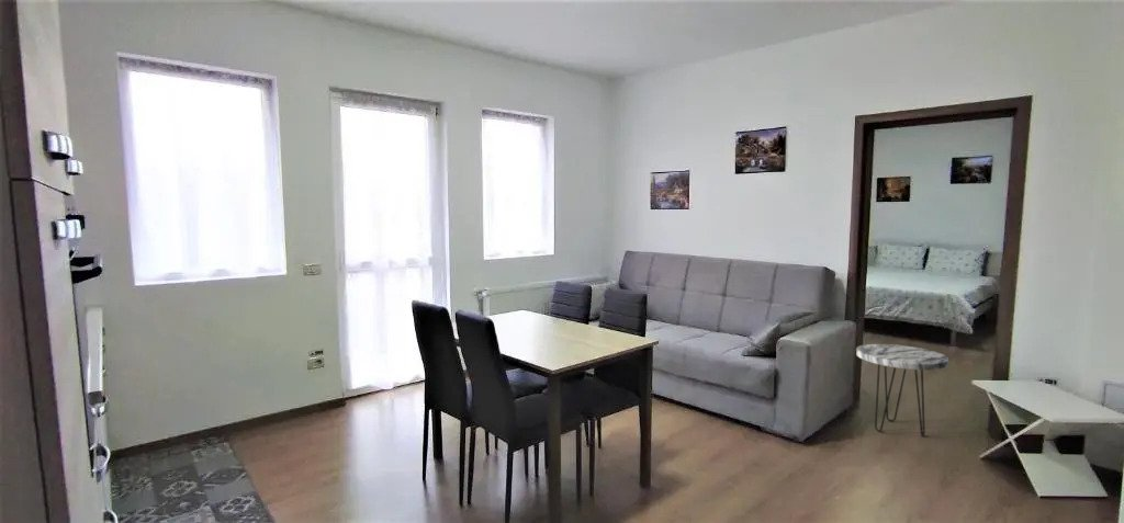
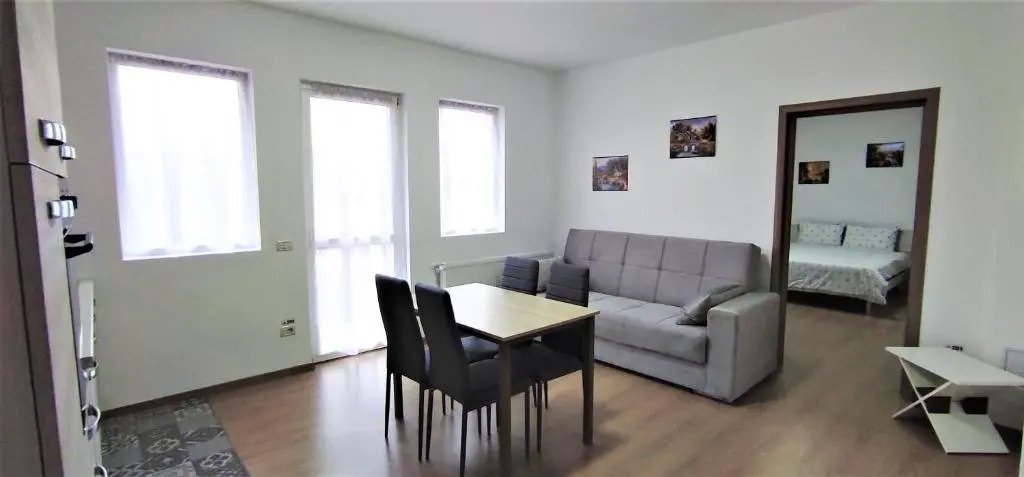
- side table (899, 391)
